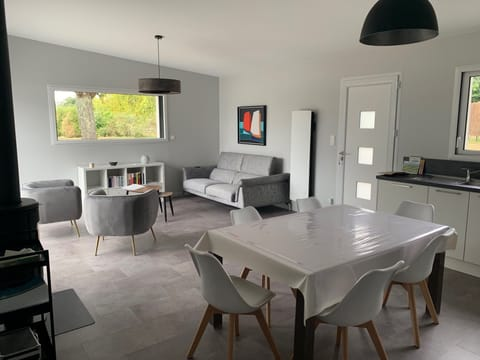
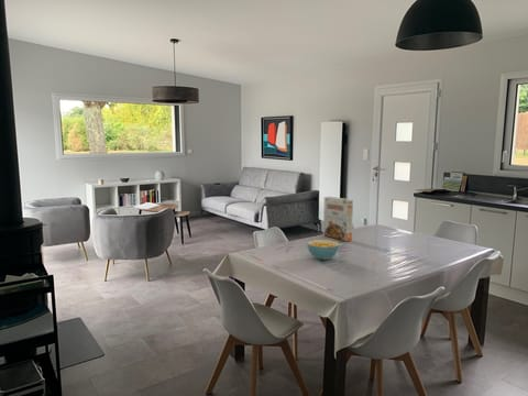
+ cereal box (338, 218)
+ cereal bowl (322, 251)
